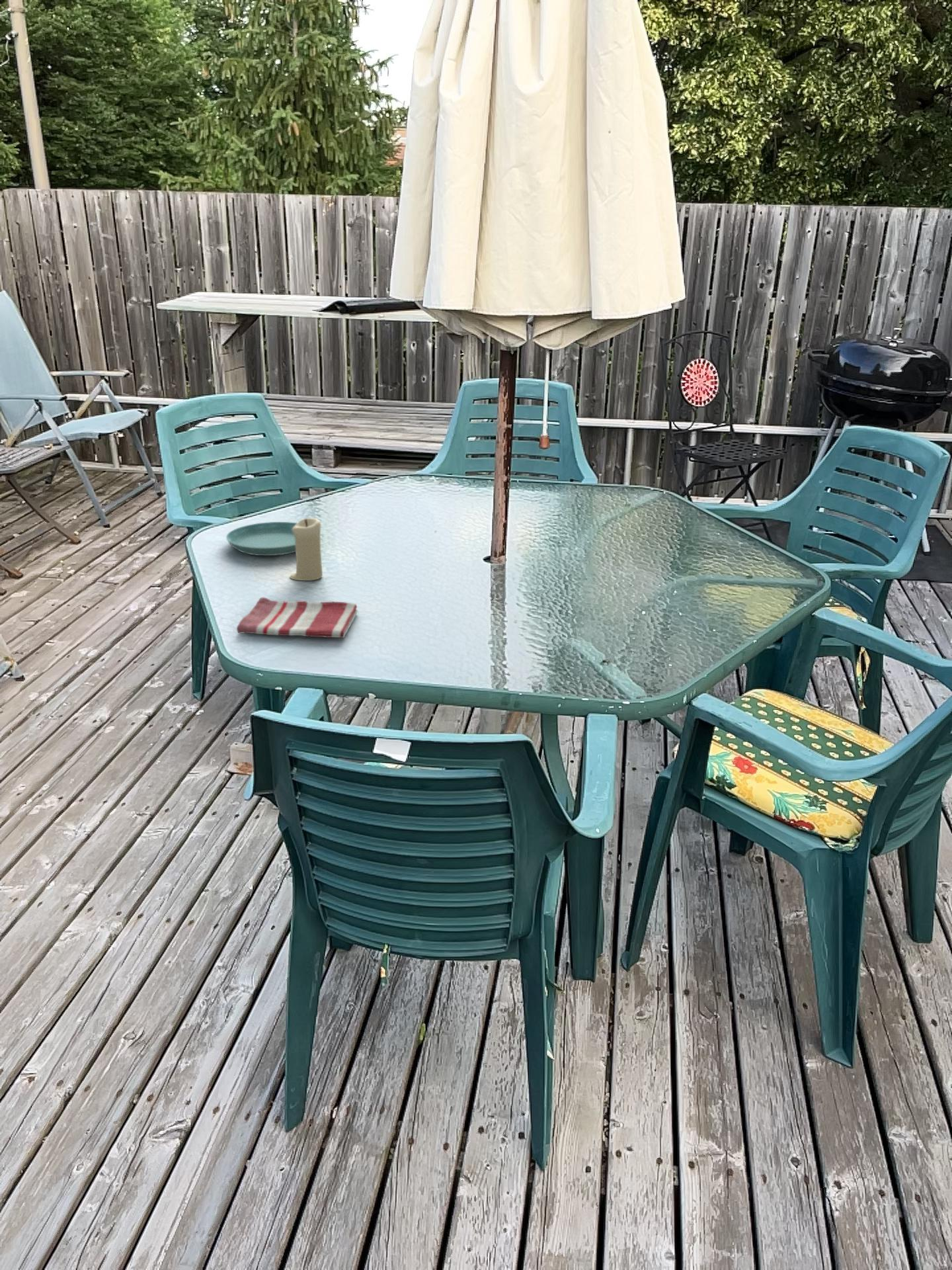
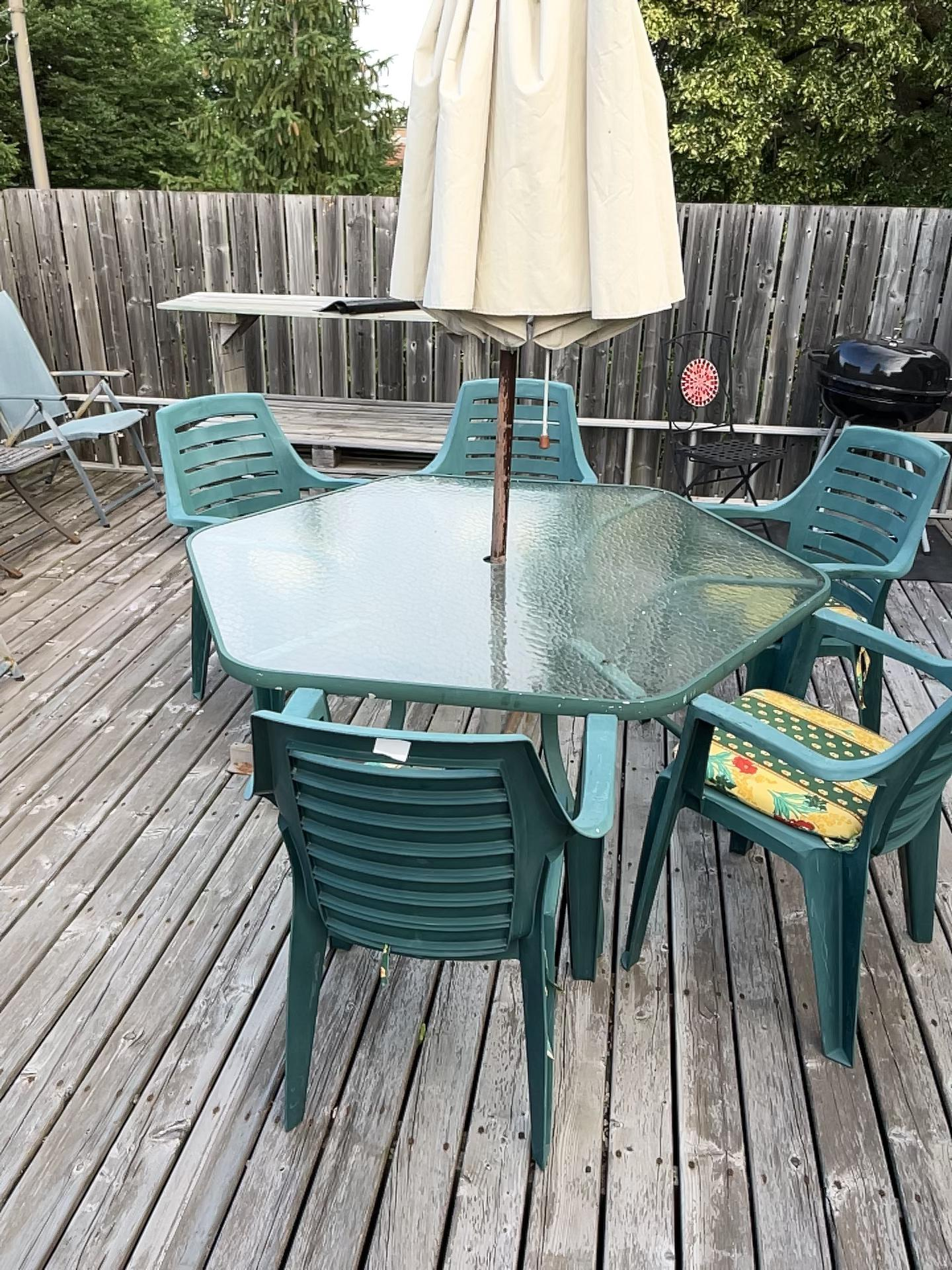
- candle (306, 548)
- saucer (272, 539)
- dish towel (299, 617)
